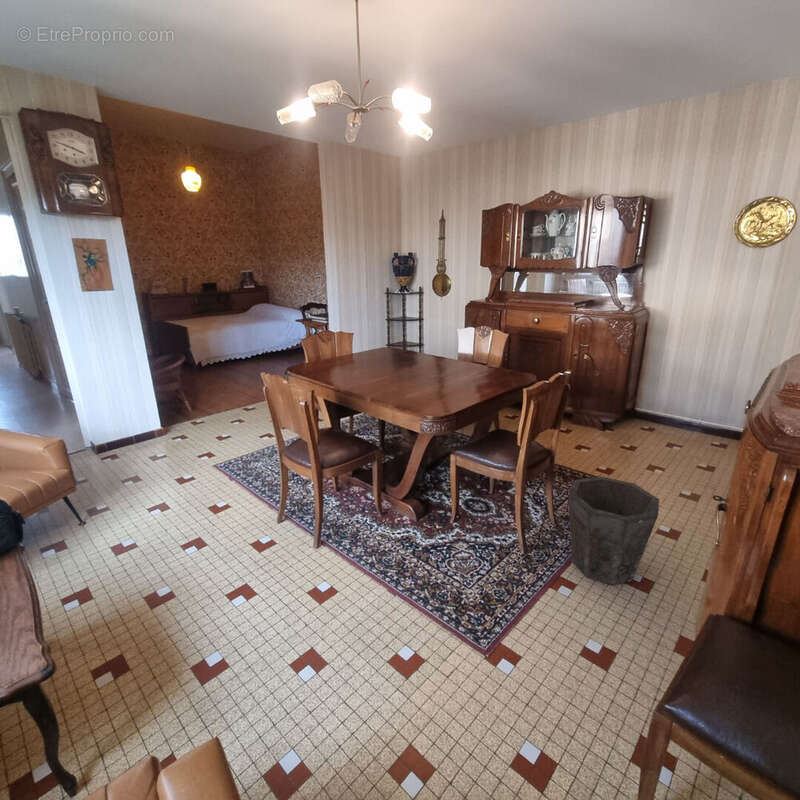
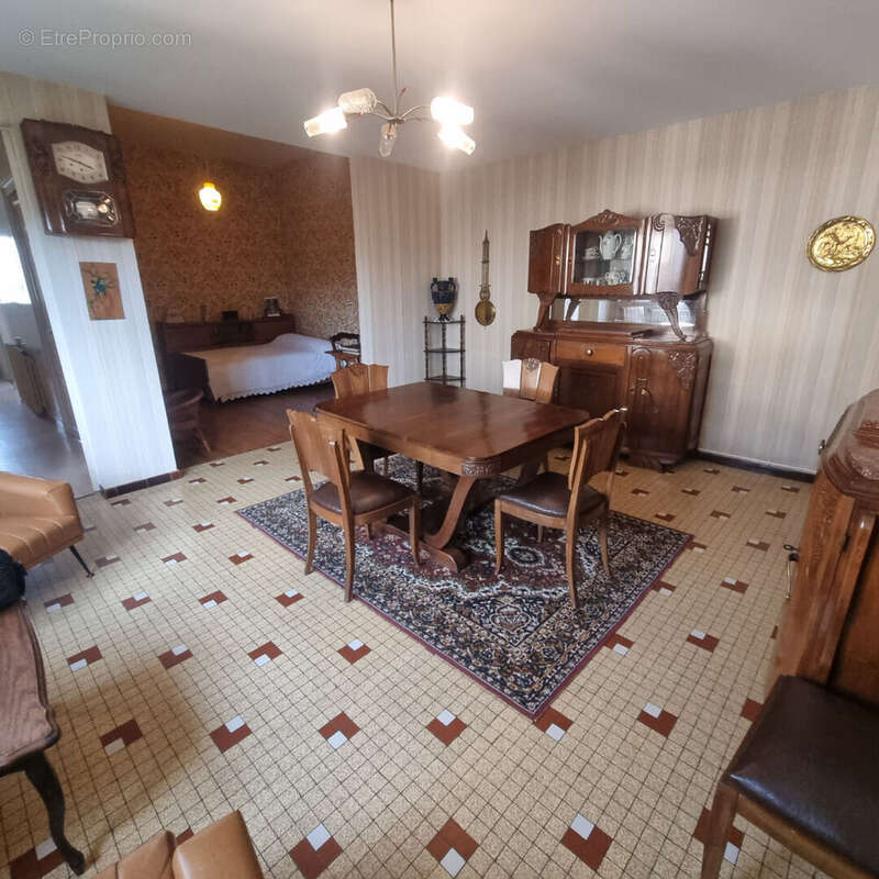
- waste bin (607, 531)
